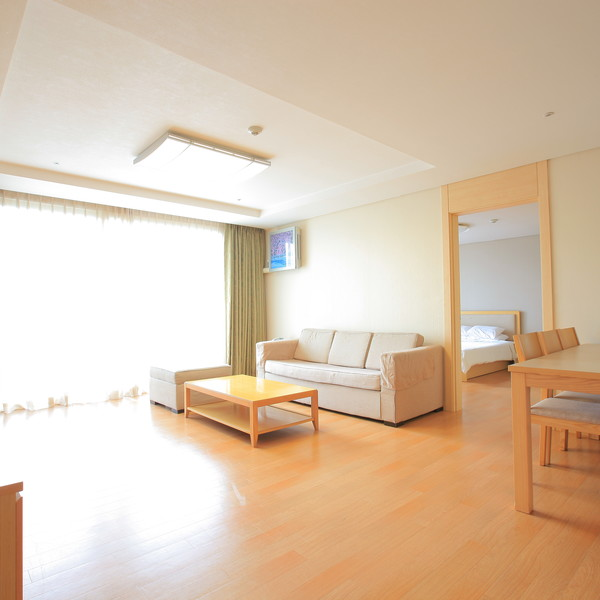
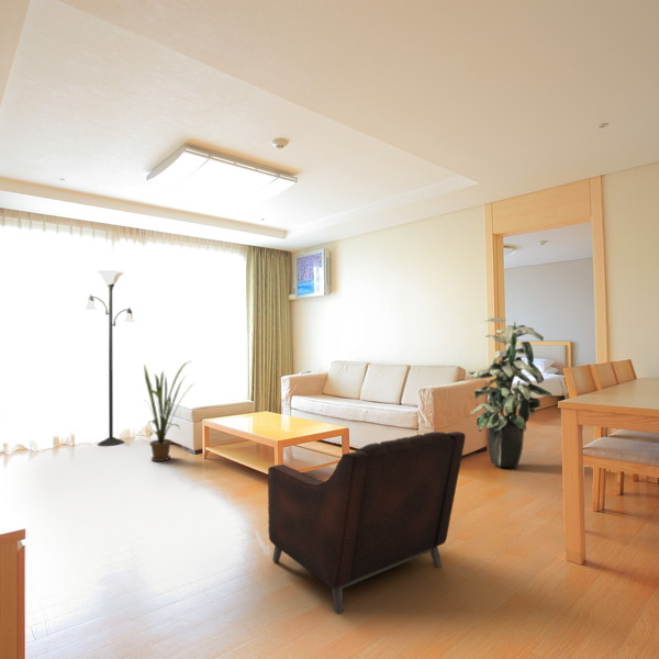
+ floor lamp (110, 357)
+ indoor plant (505, 391)
+ house plant (165, 410)
+ armchair (362, 498)
